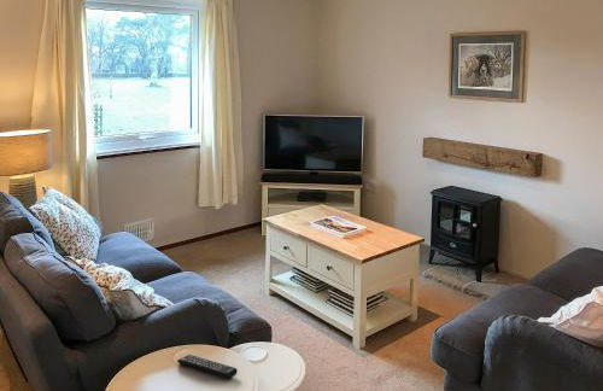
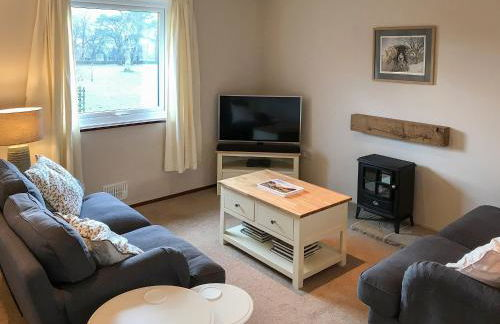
- remote control (206, 366)
